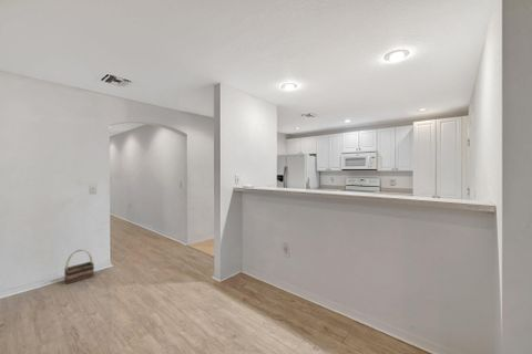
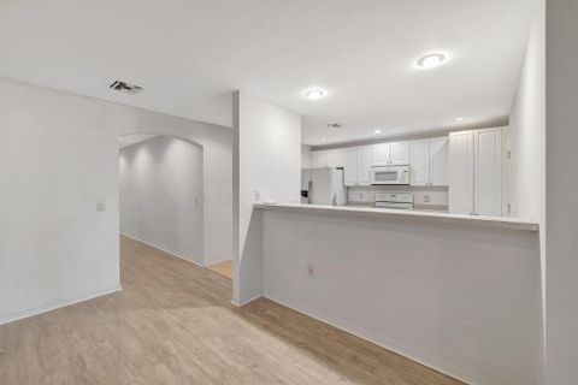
- basket (79, 264)
